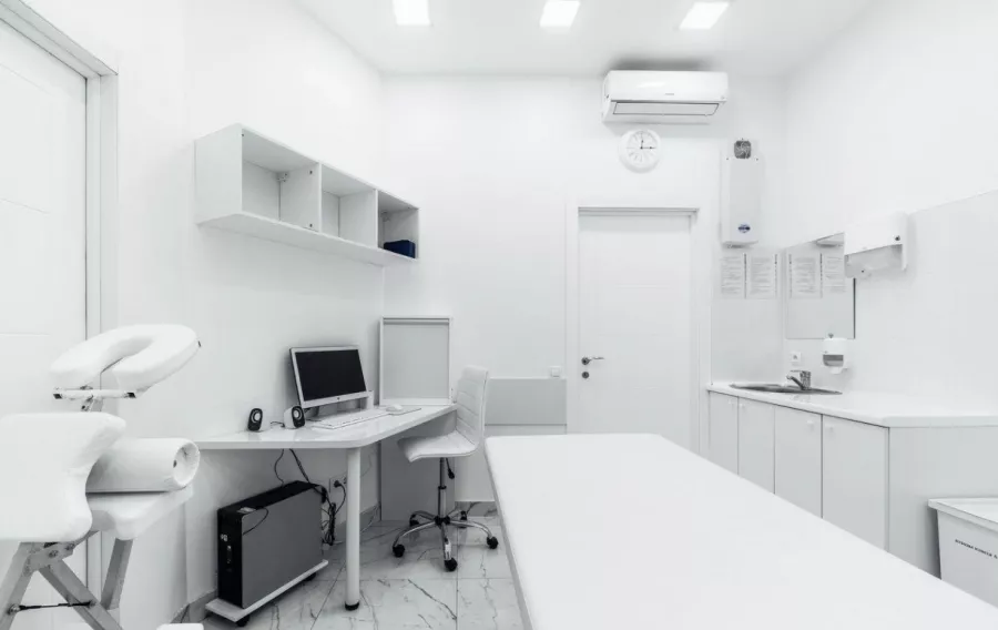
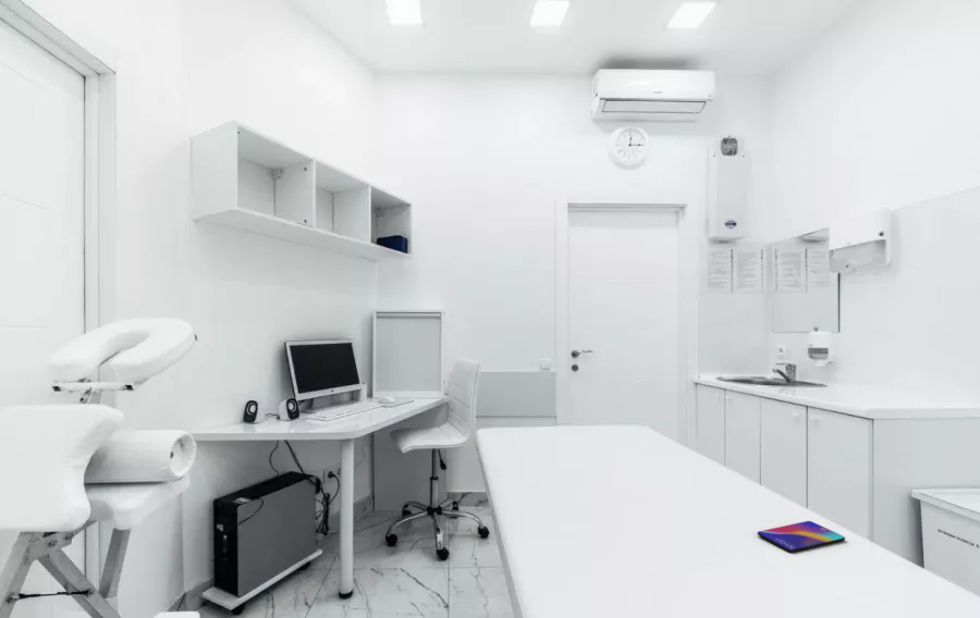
+ smartphone (800, 535)
